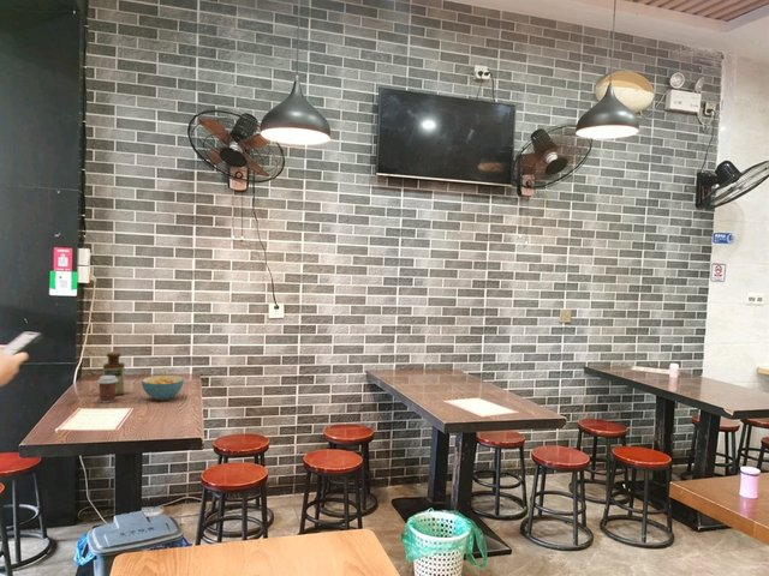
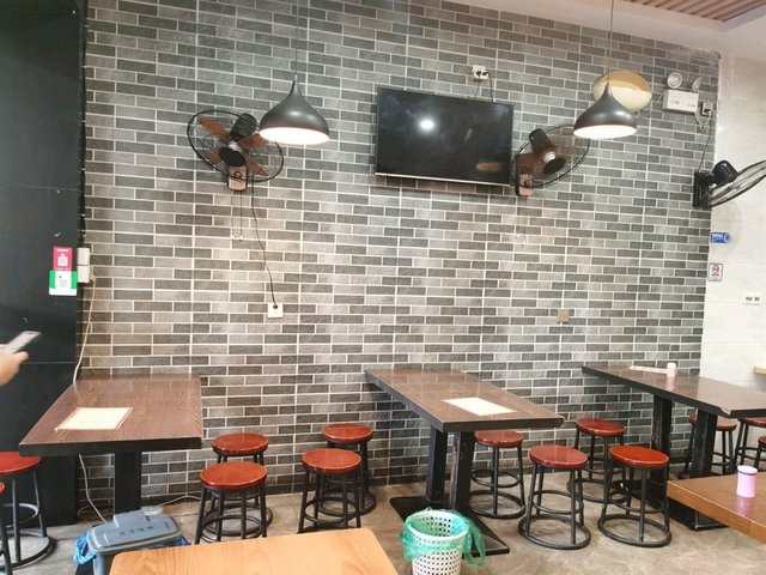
- cereal bowl (162, 389)
- bottle (113, 372)
- coffee cup (107, 389)
